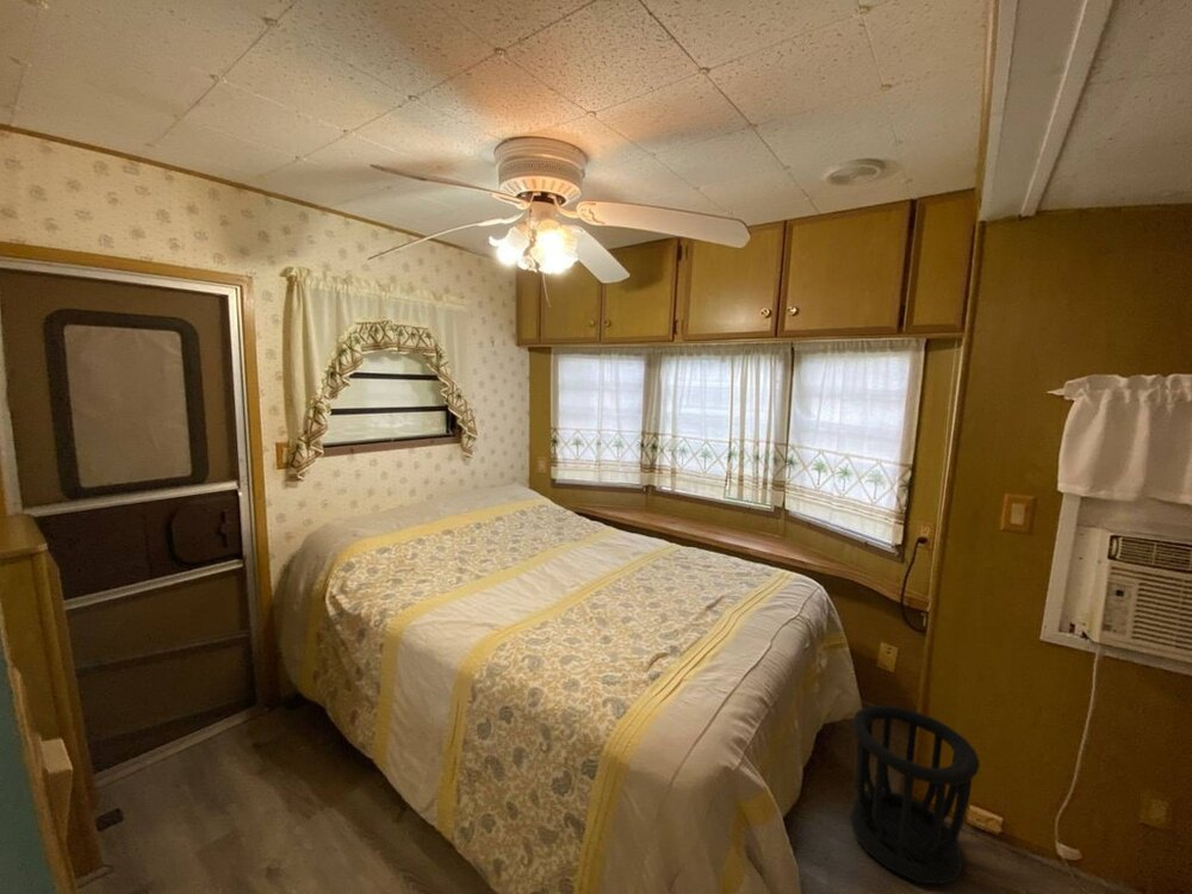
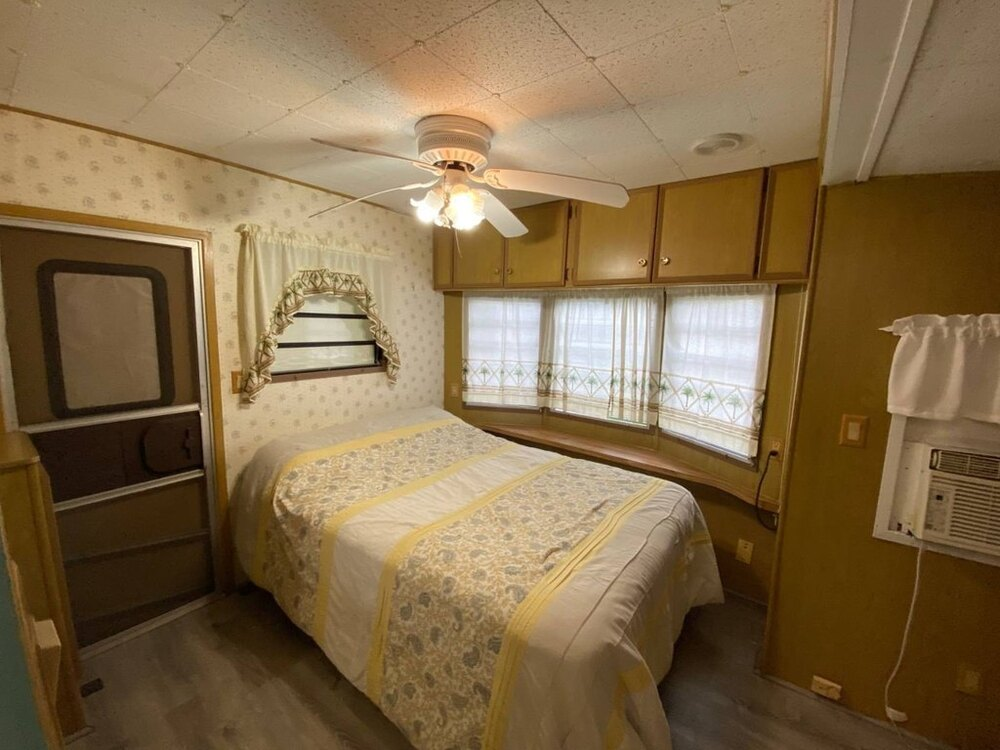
- wastebasket (907, 787)
